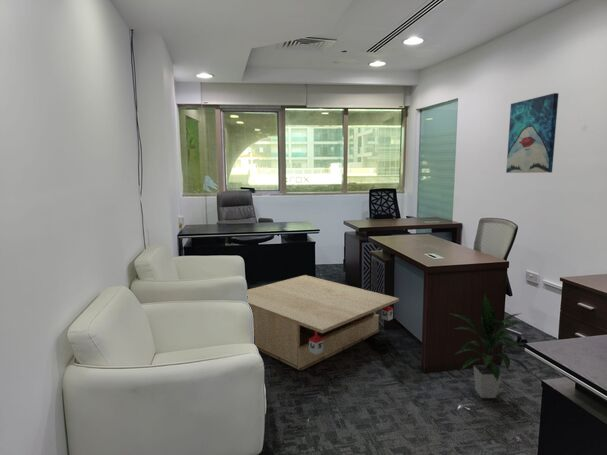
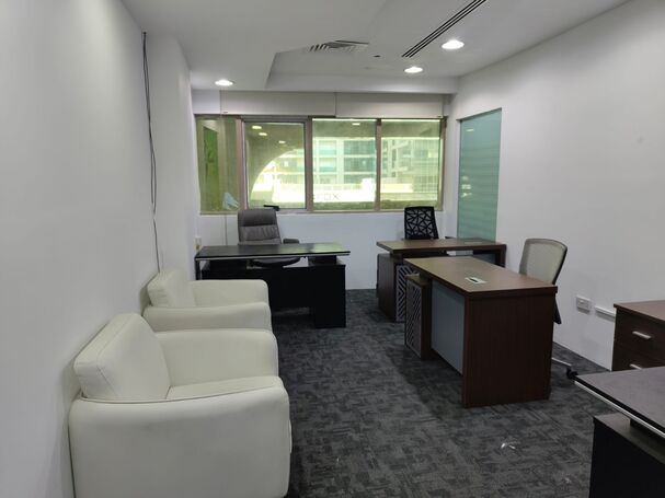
- coffee table (310, 316)
- indoor plant (492, 349)
- wall art (530, 136)
